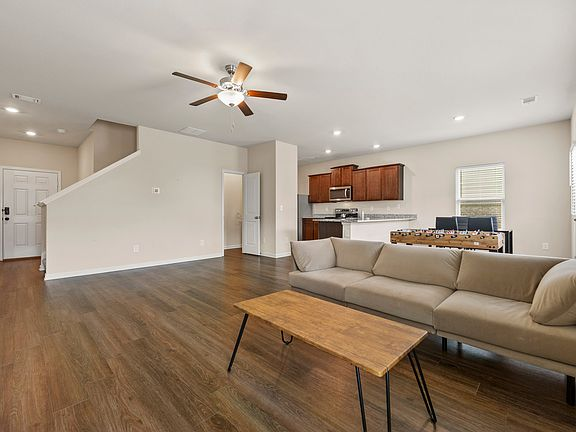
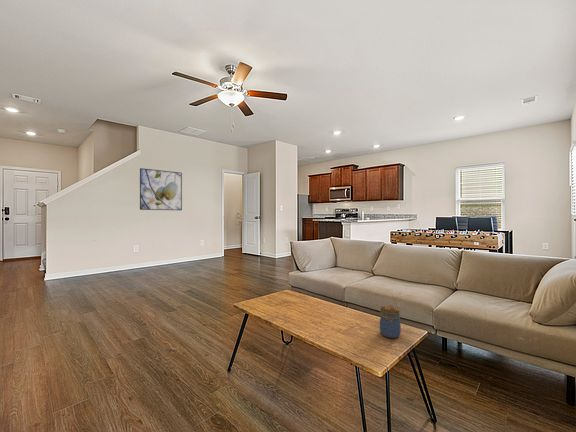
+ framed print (161, 190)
+ jar (390, 320)
